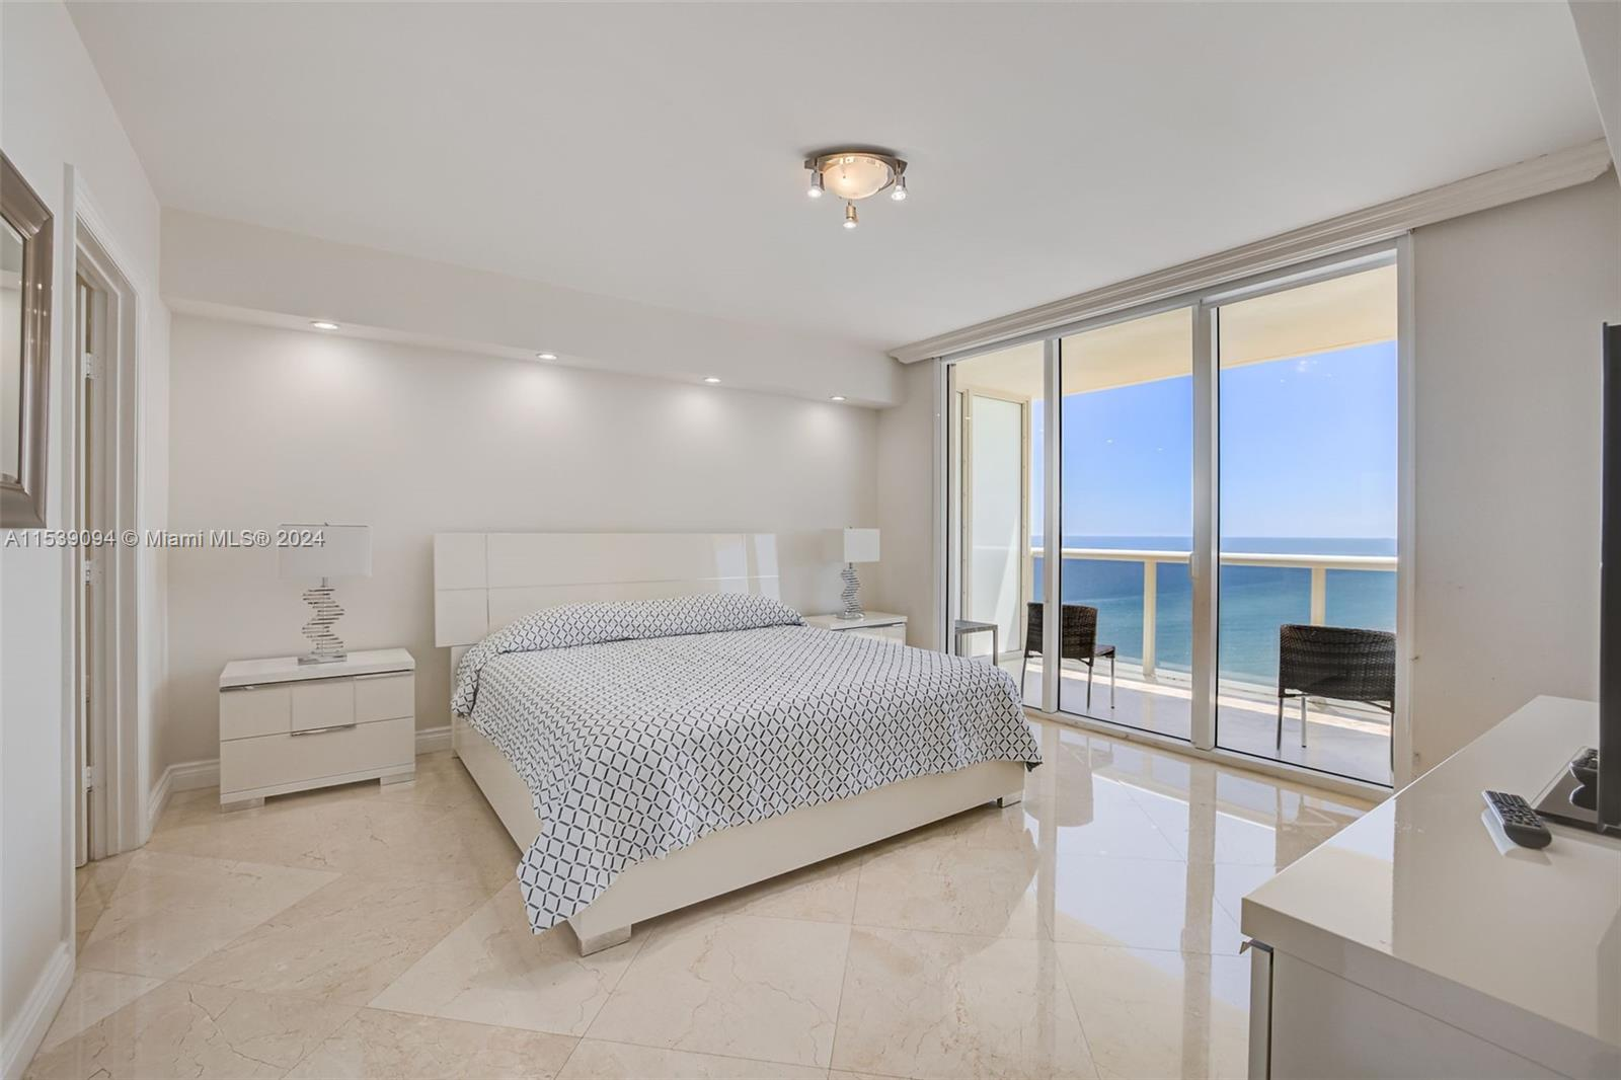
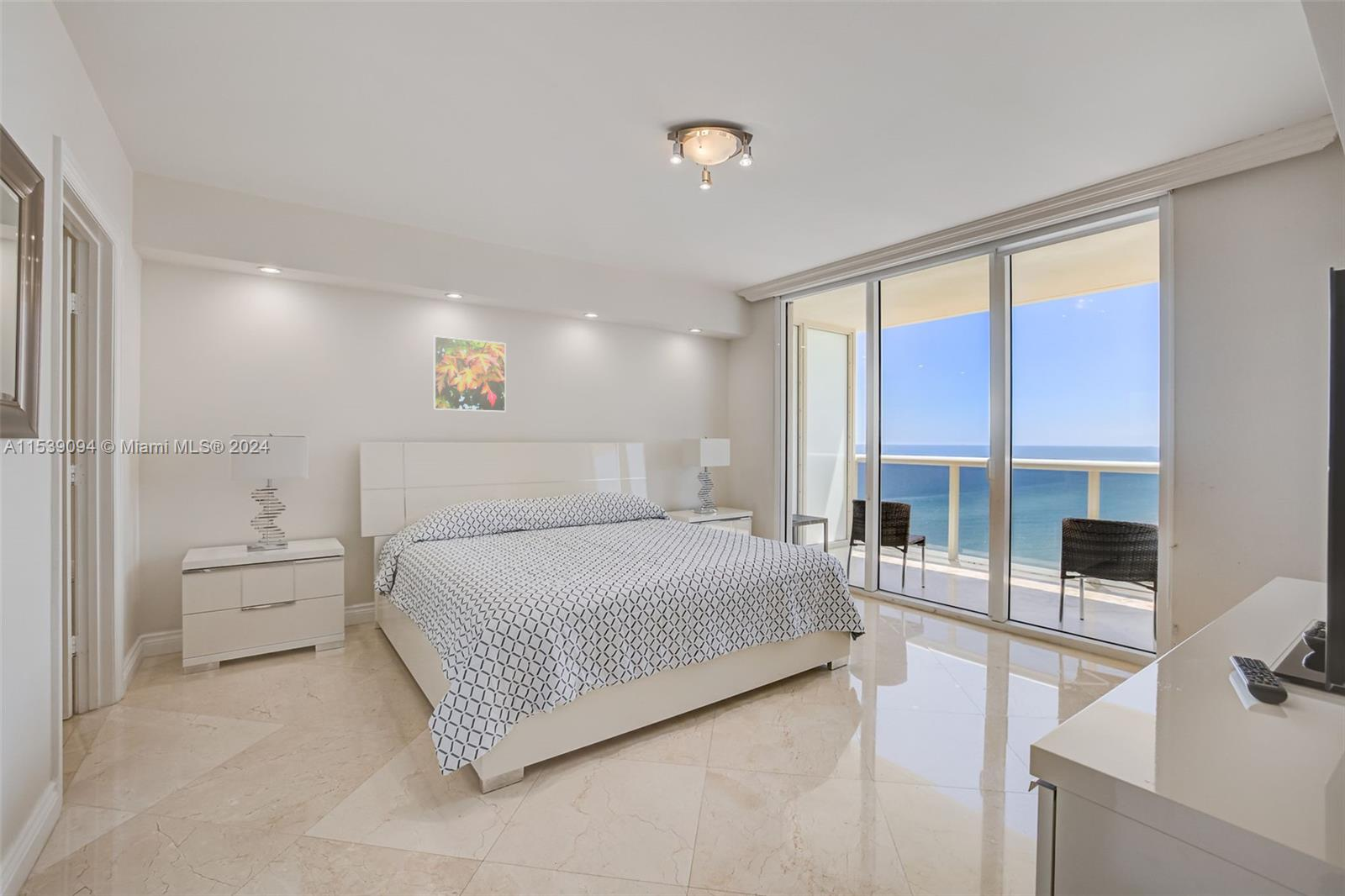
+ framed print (470, 375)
